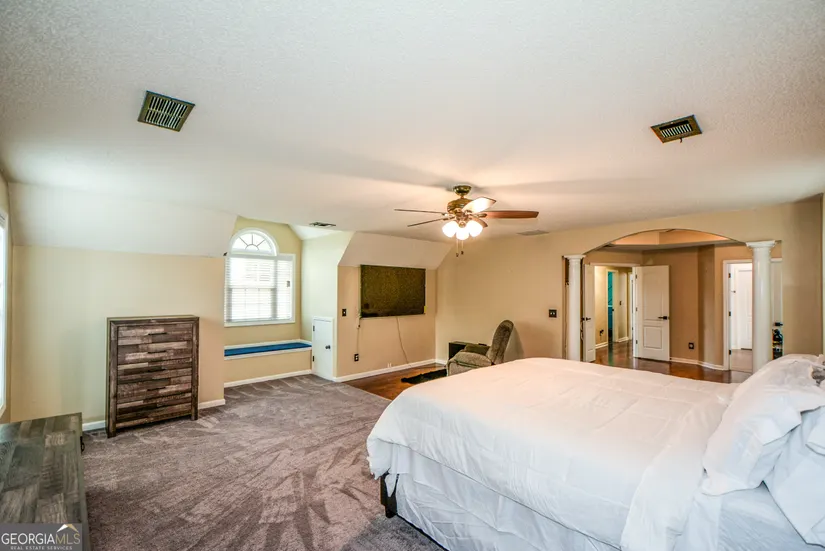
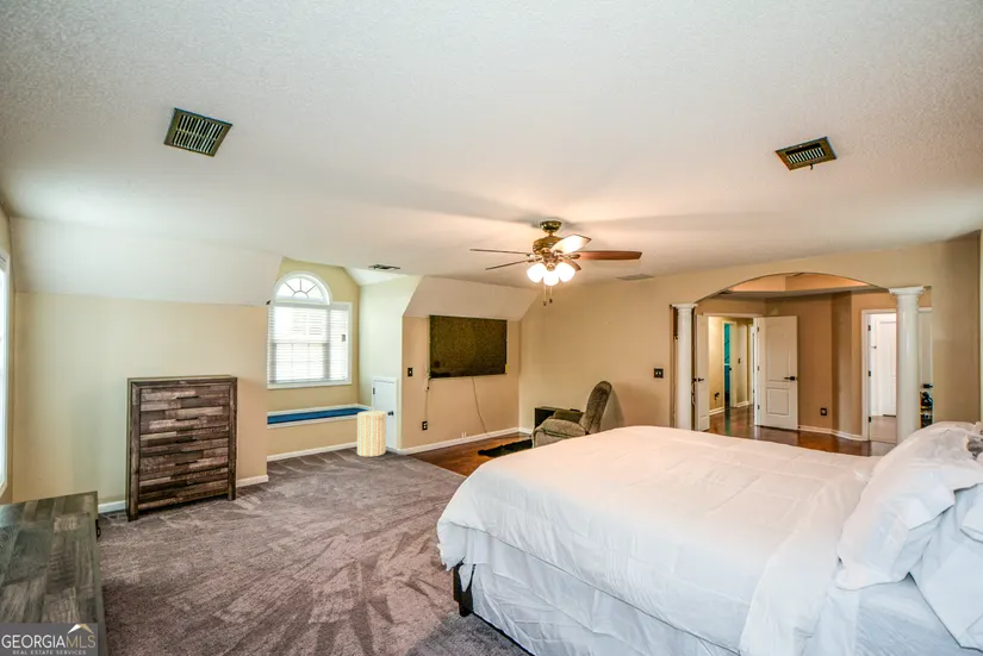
+ laundry hamper (371, 430)
